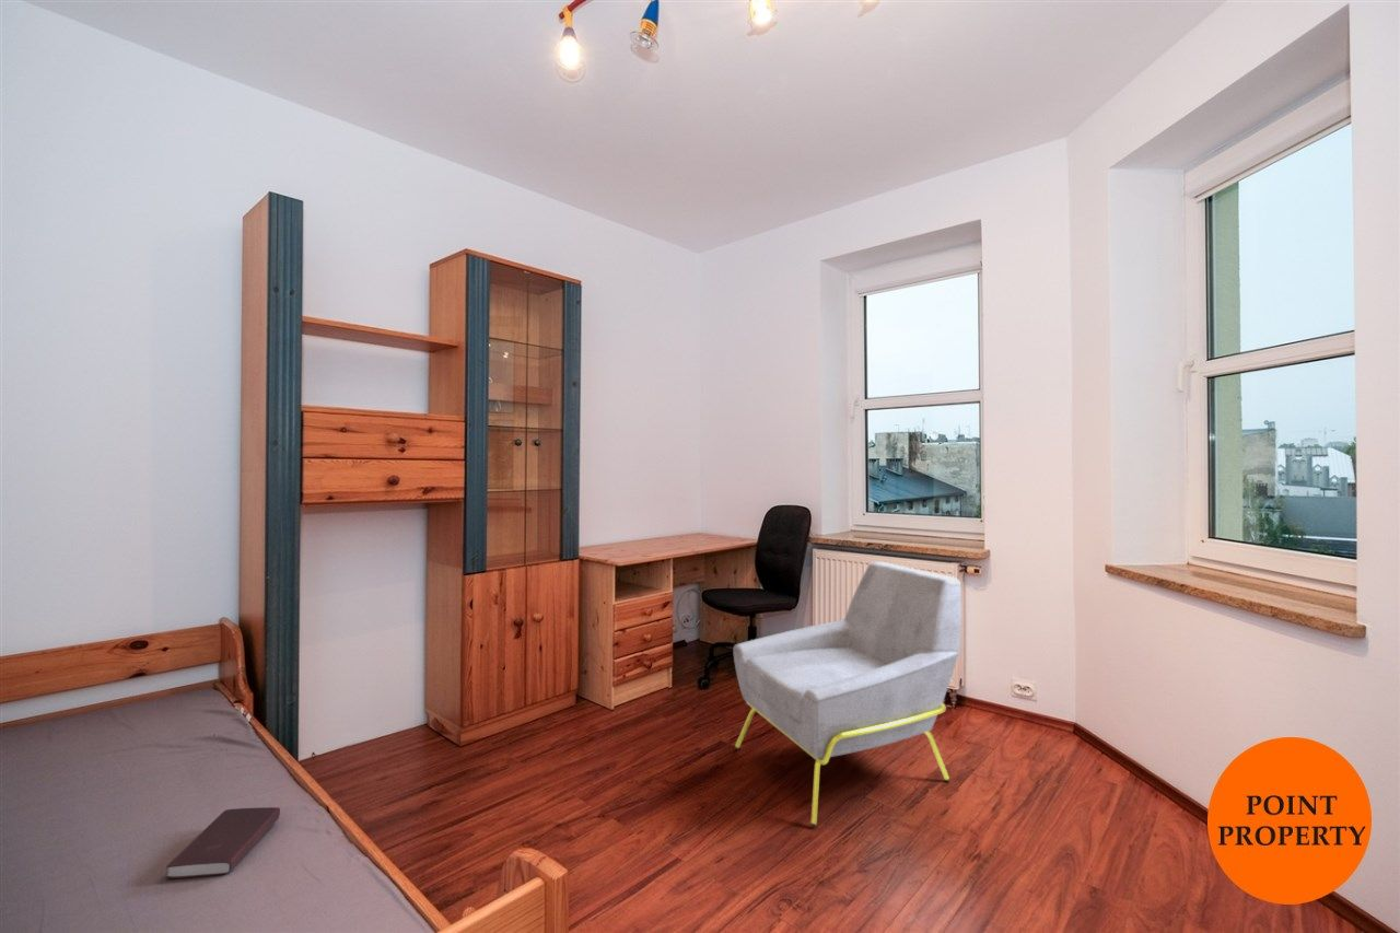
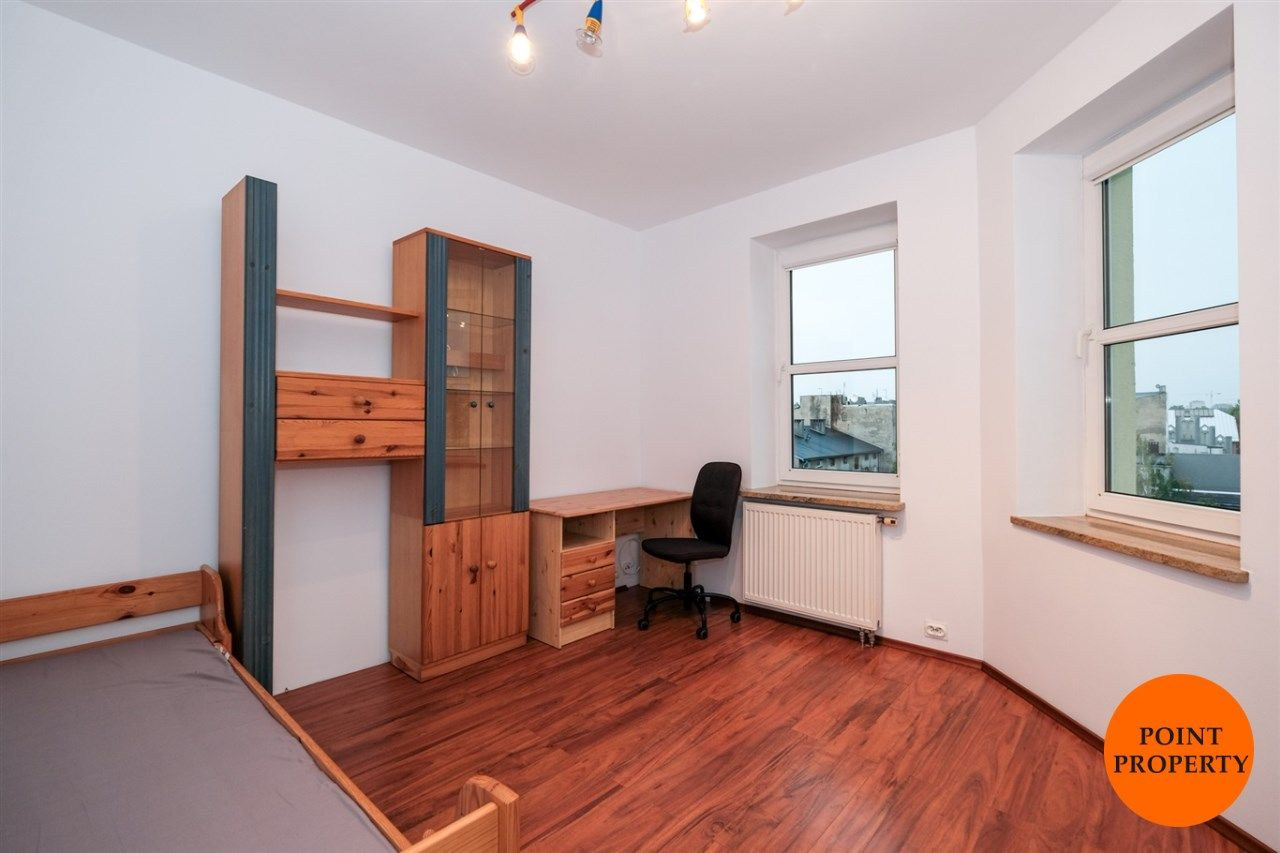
- armchair (847, 669)
- book (226, 839)
